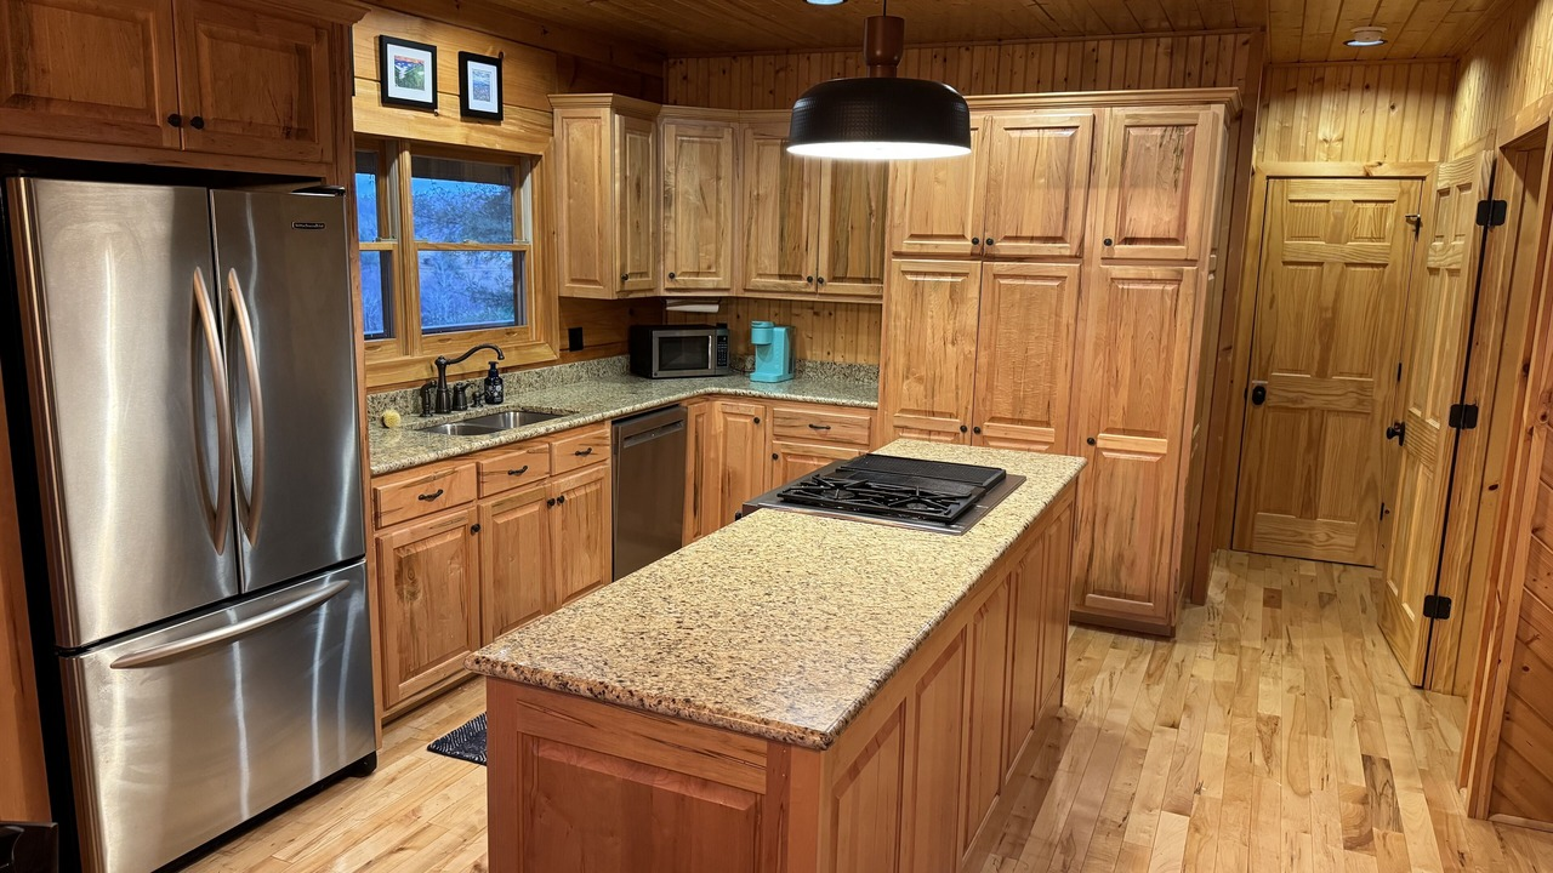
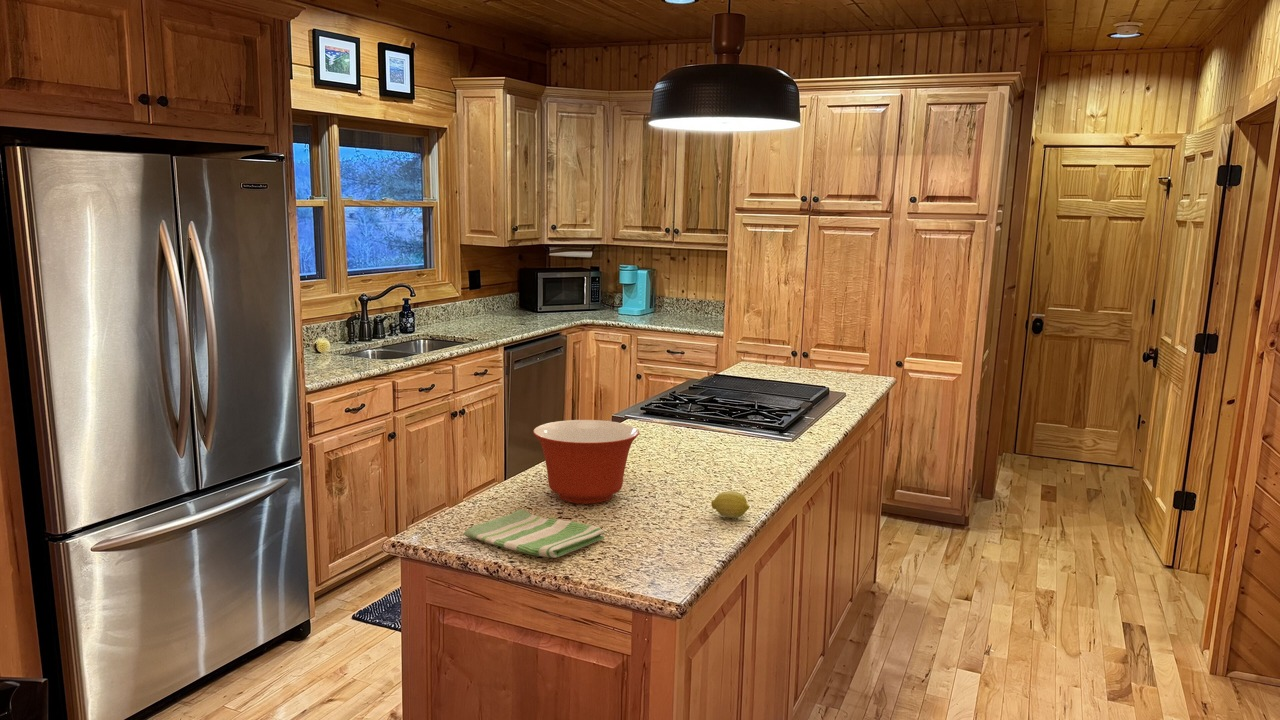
+ fruit (729, 504)
+ mixing bowl (585, 463)
+ dish towel (535, 532)
